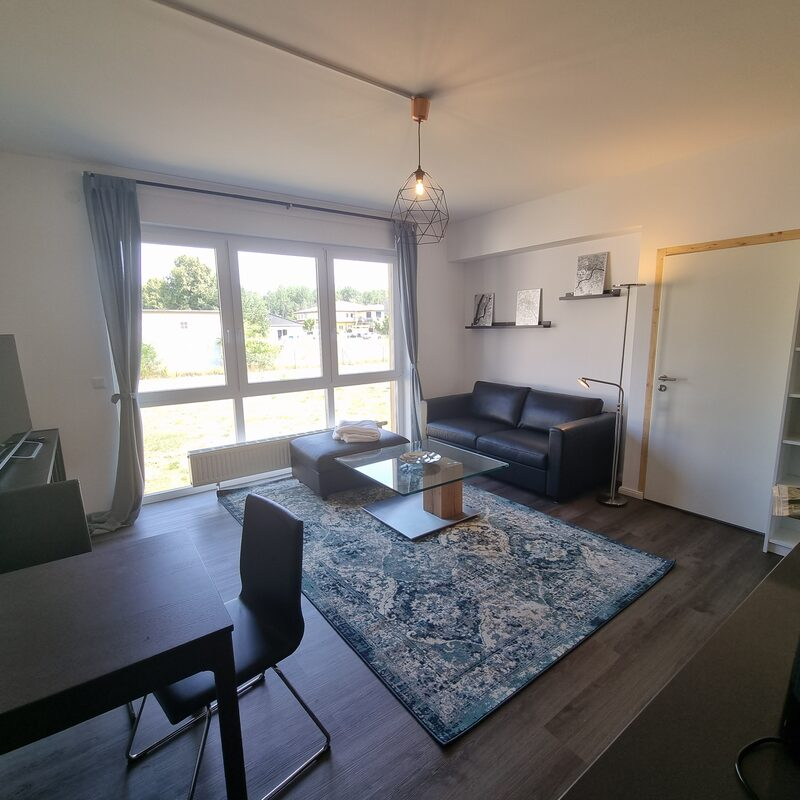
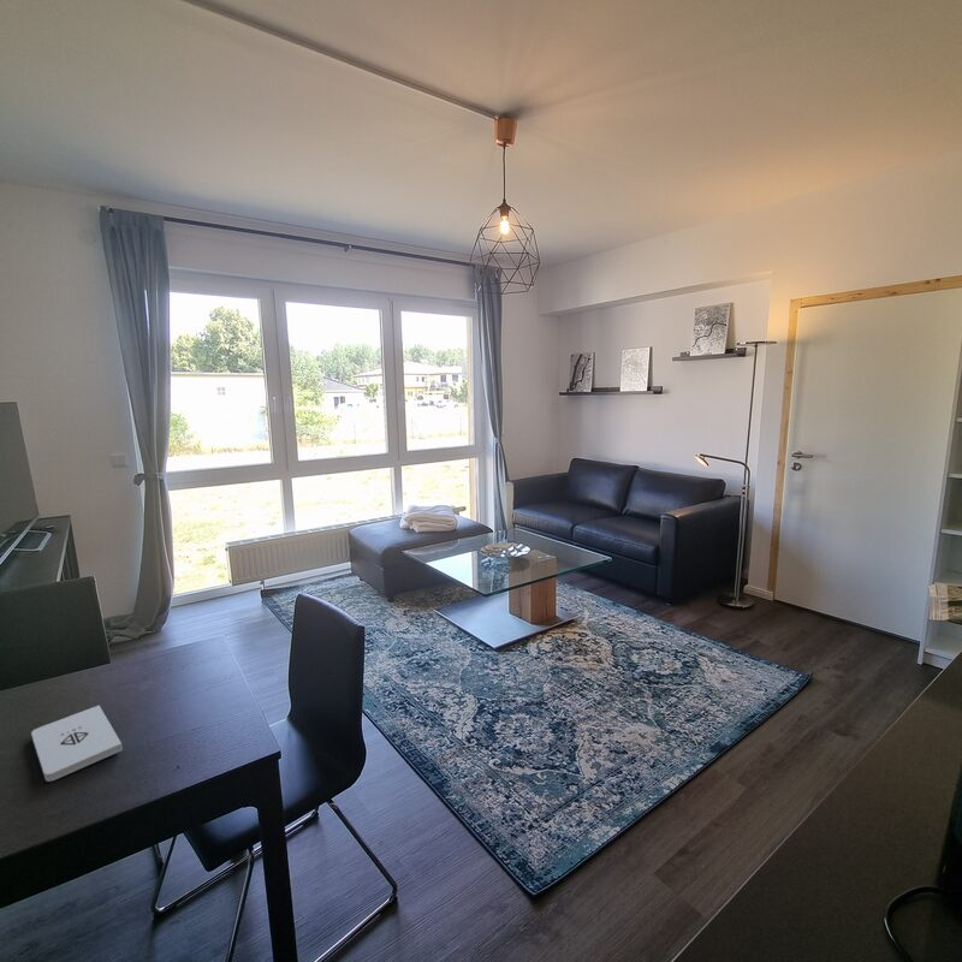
+ notepad (75, 740)
